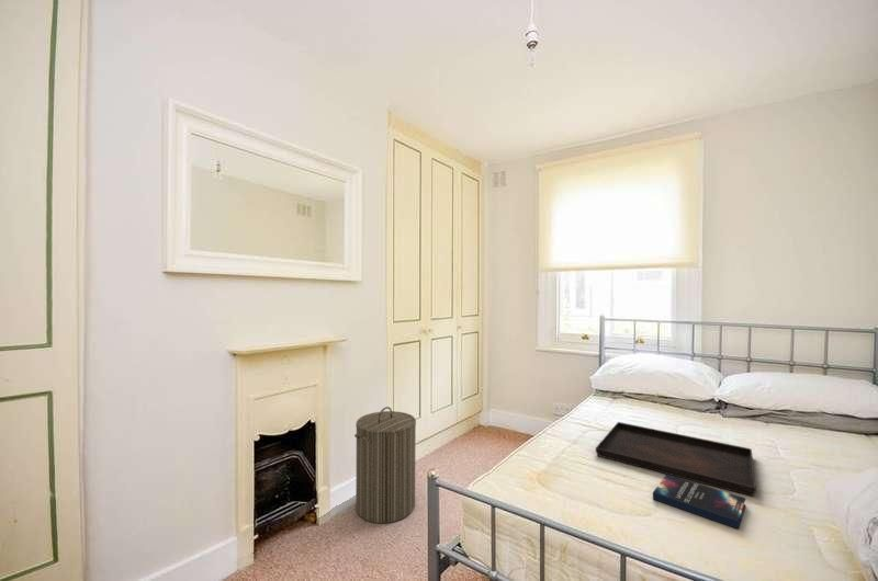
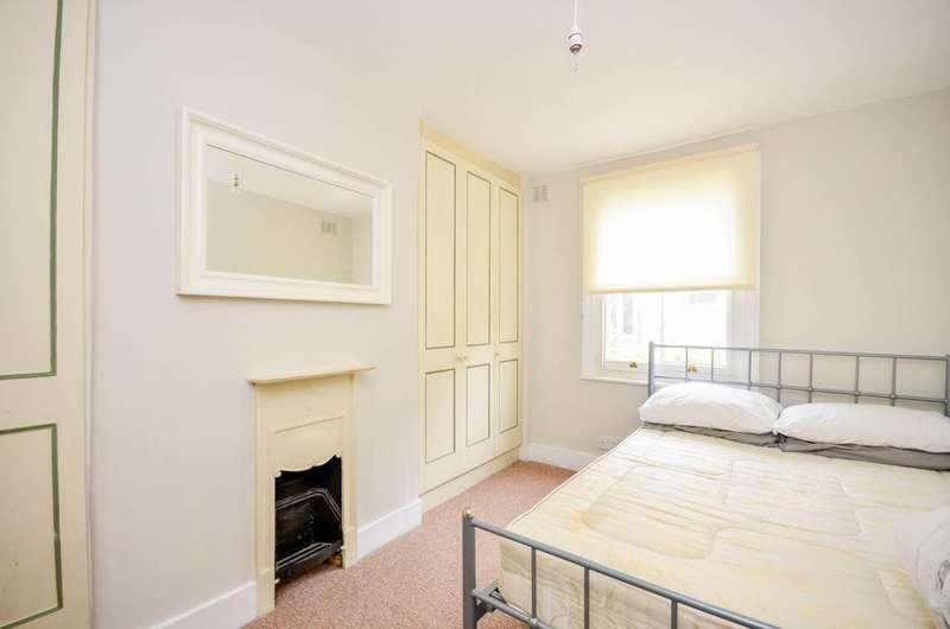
- hardback book (698, 498)
- laundry hamper (385, 456)
- serving tray (673, 452)
